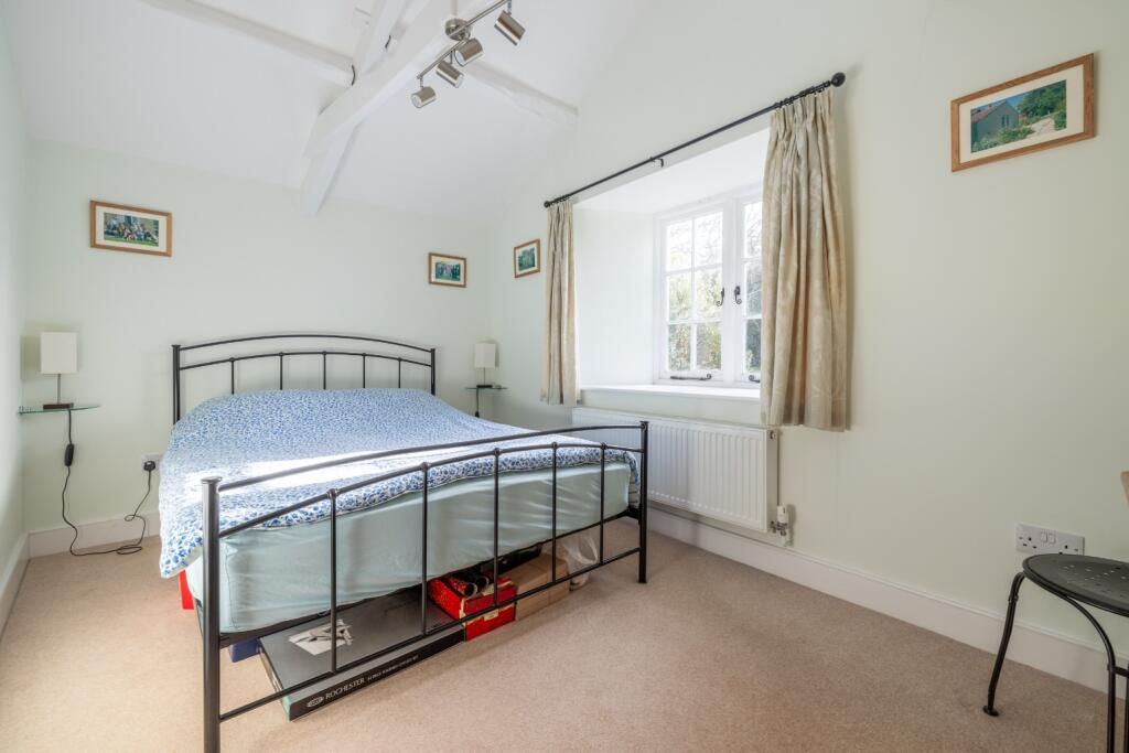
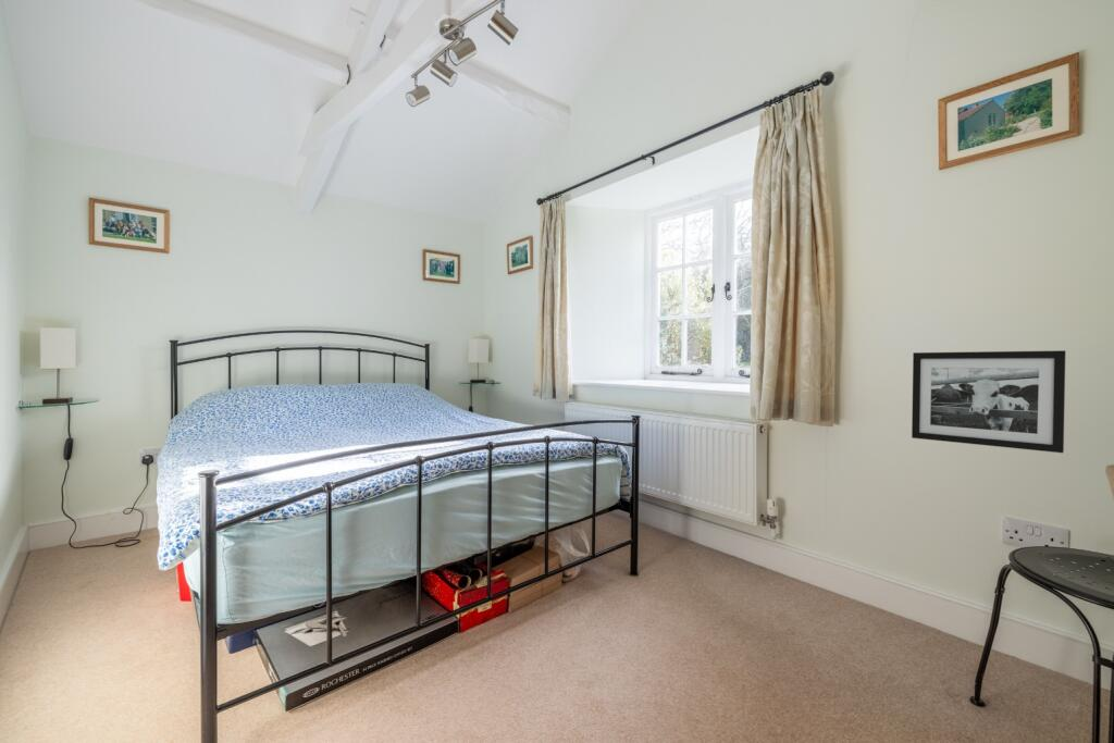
+ picture frame (981, 398)
